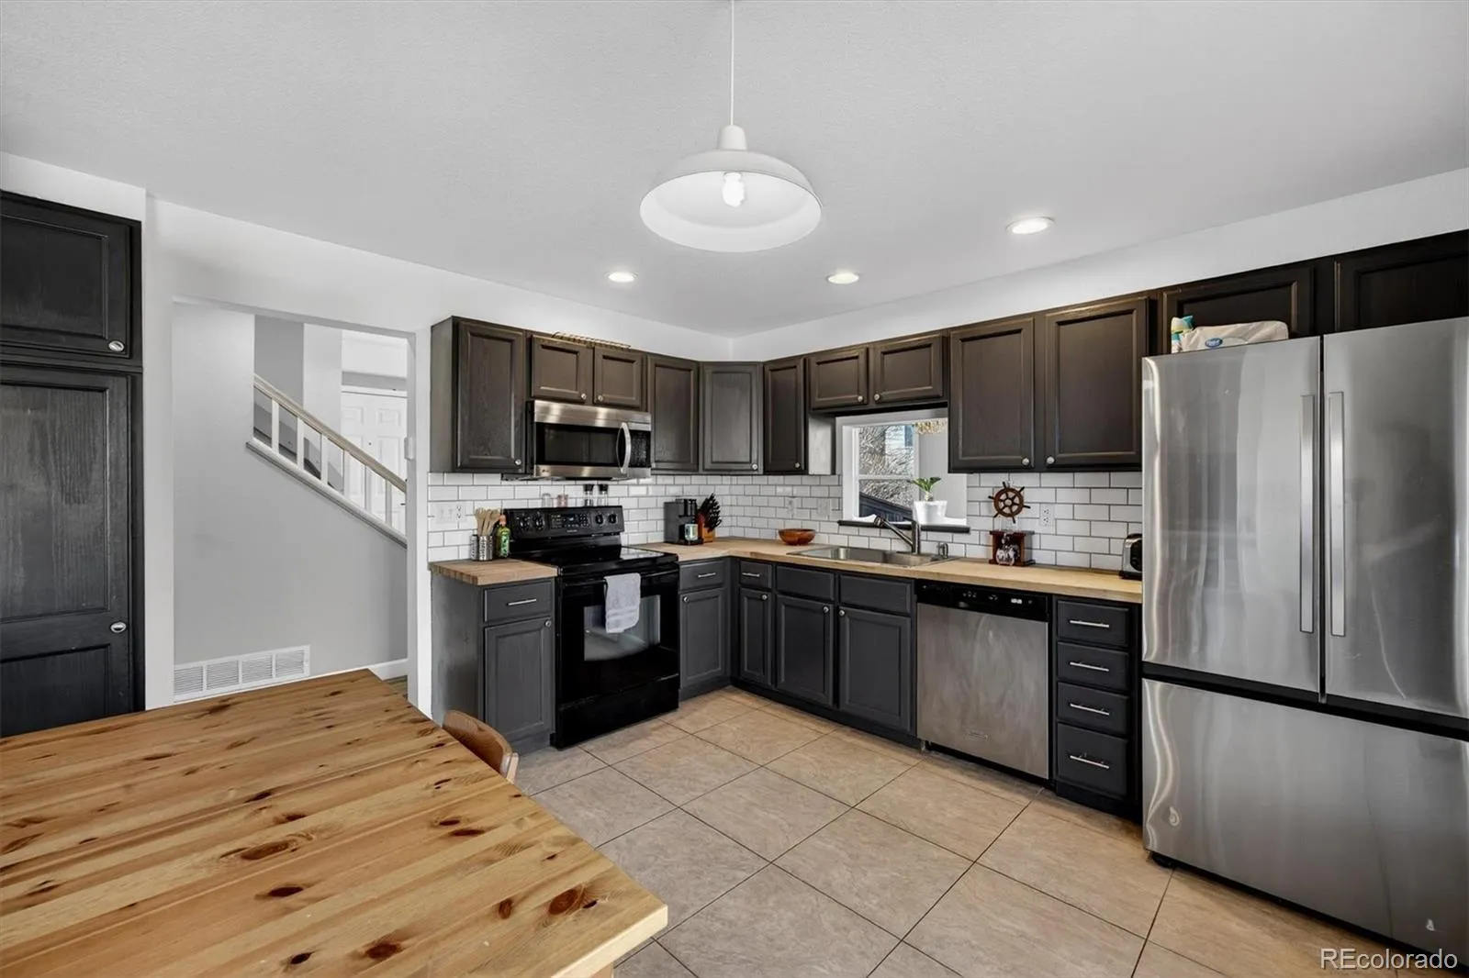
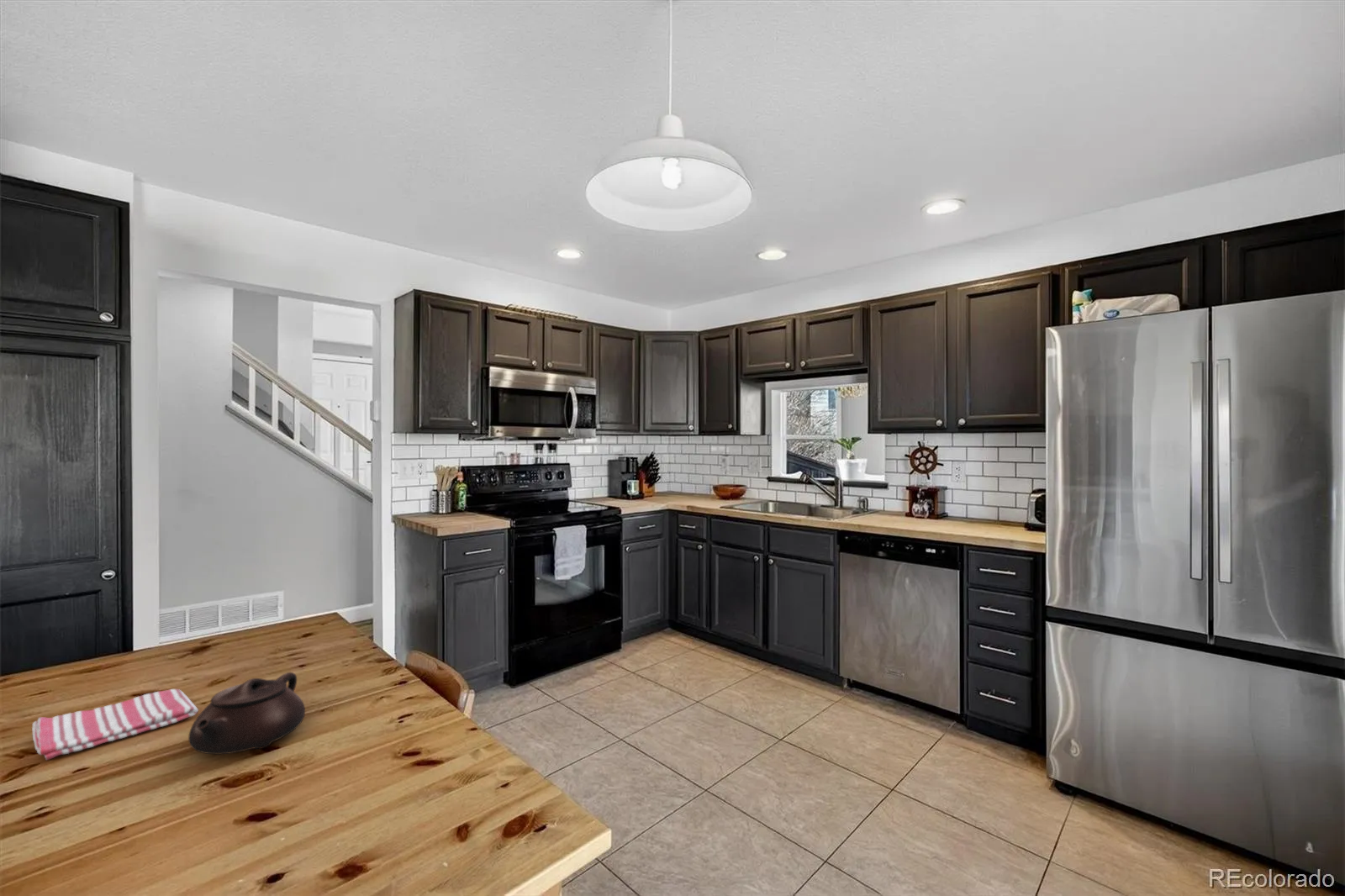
+ dish towel (119, 718)
+ teapot (253, 708)
